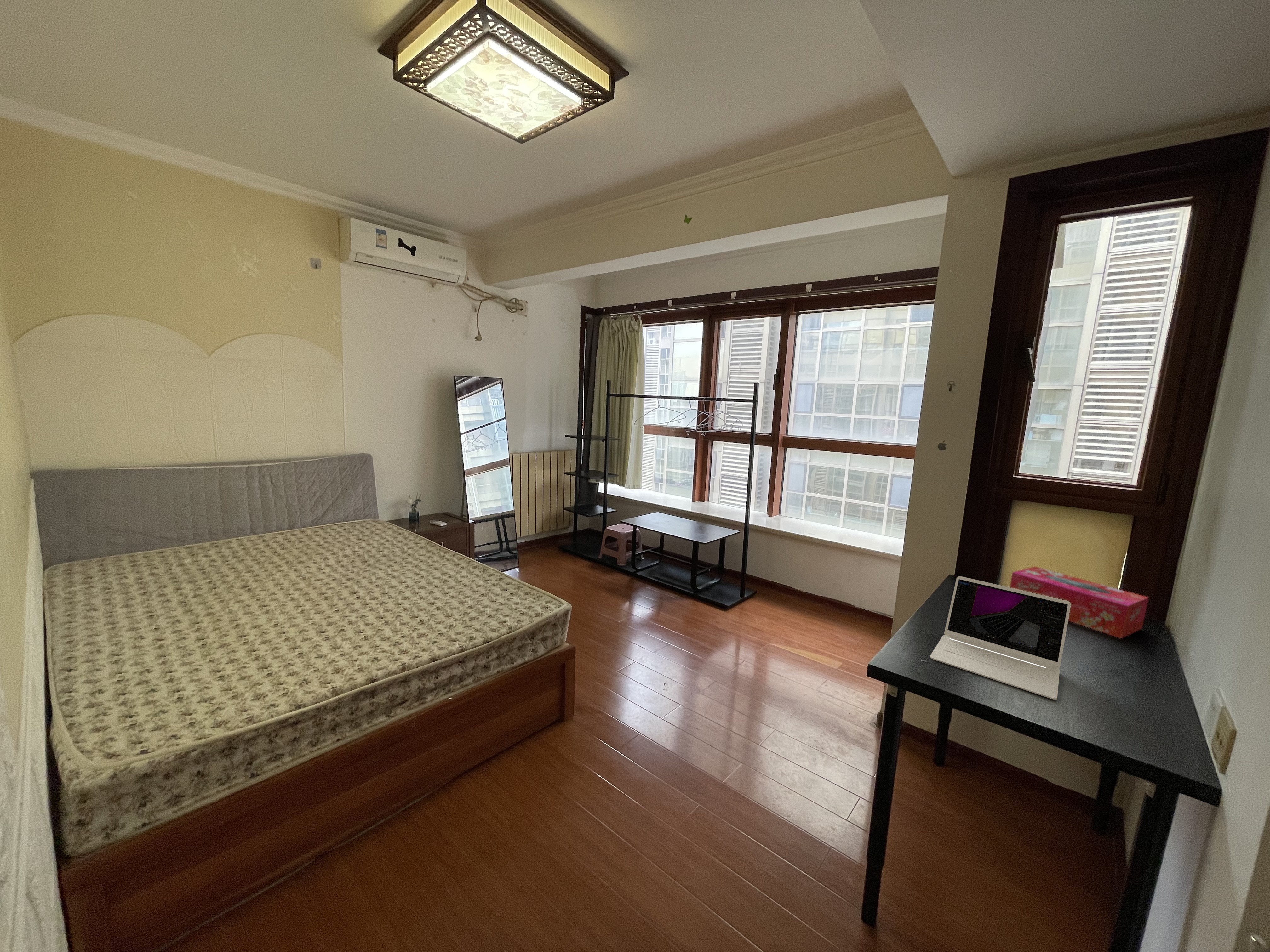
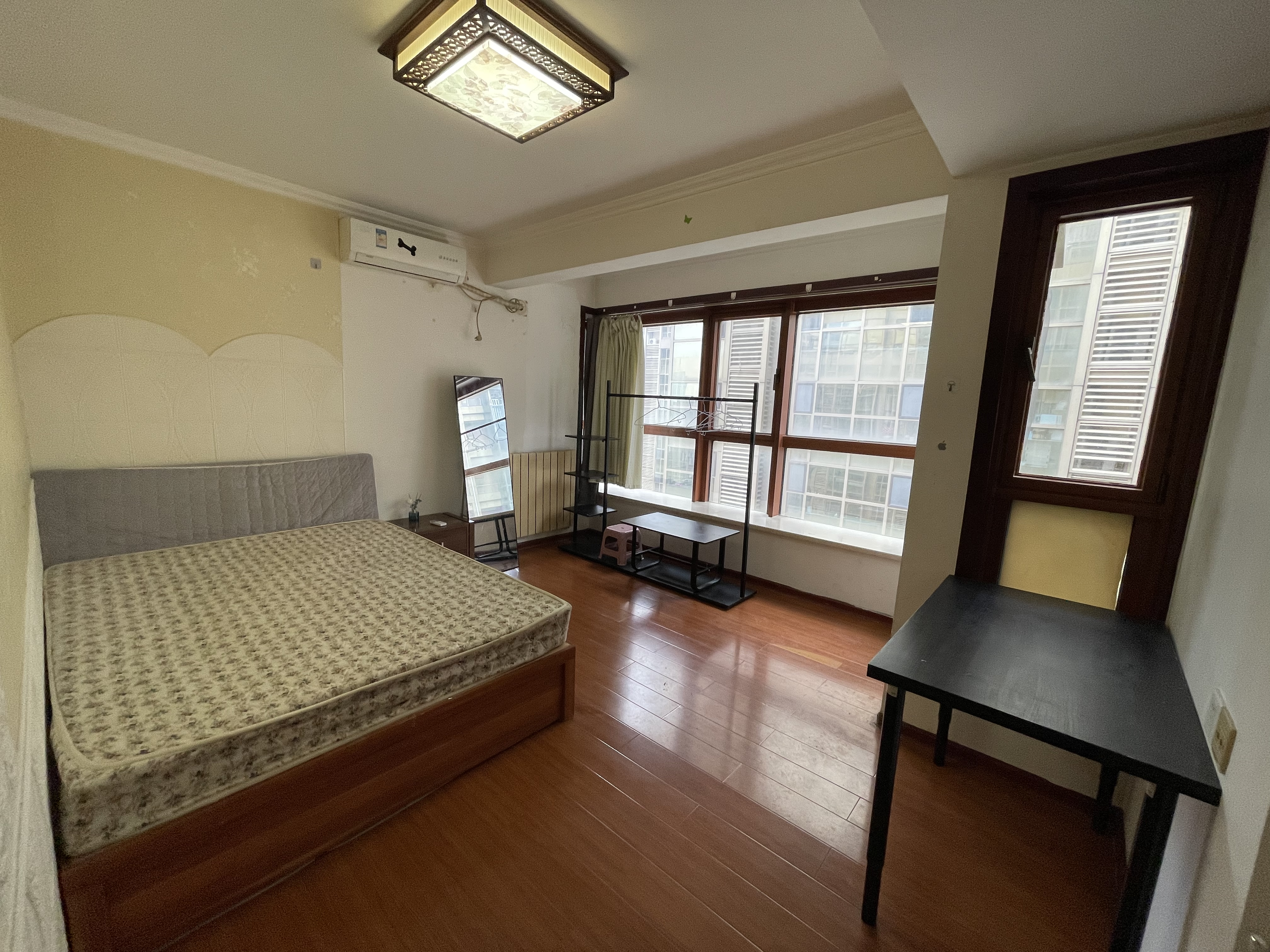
- laptop (1001, 627)
- tissue box (1073, 599)
